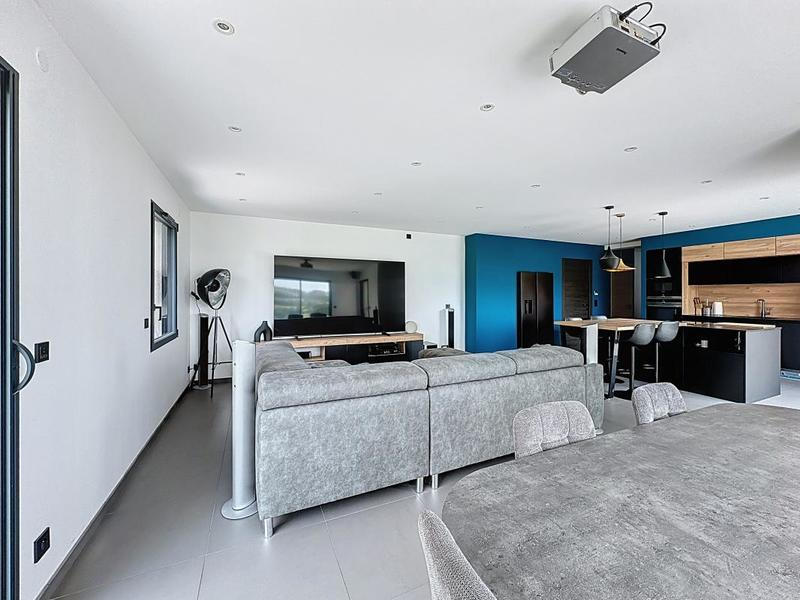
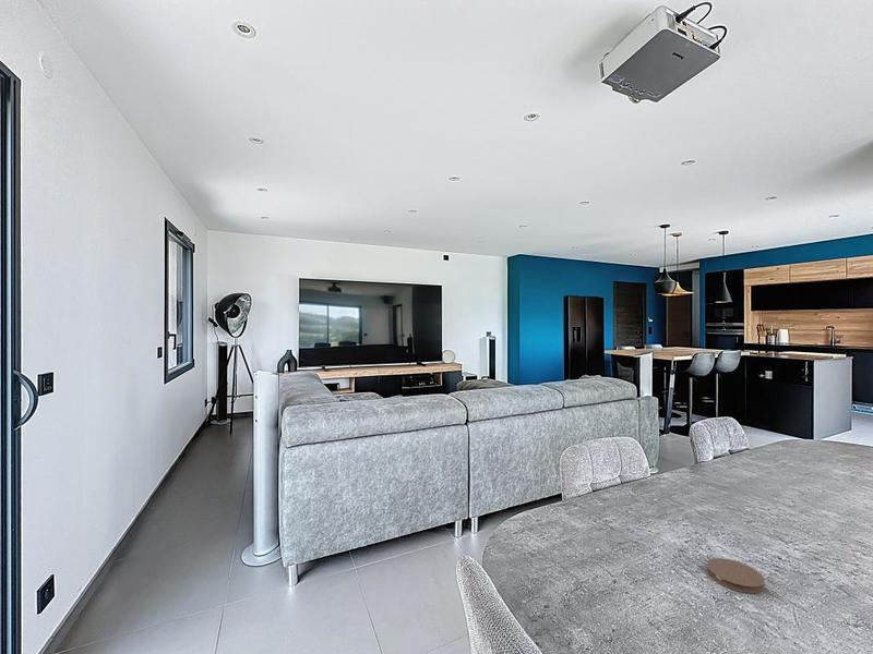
+ coaster (734, 574)
